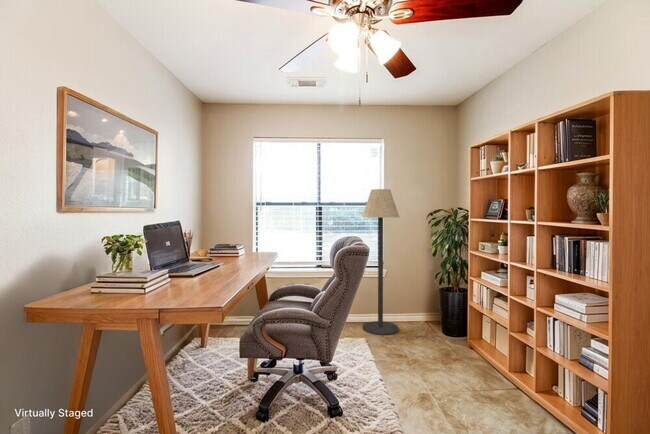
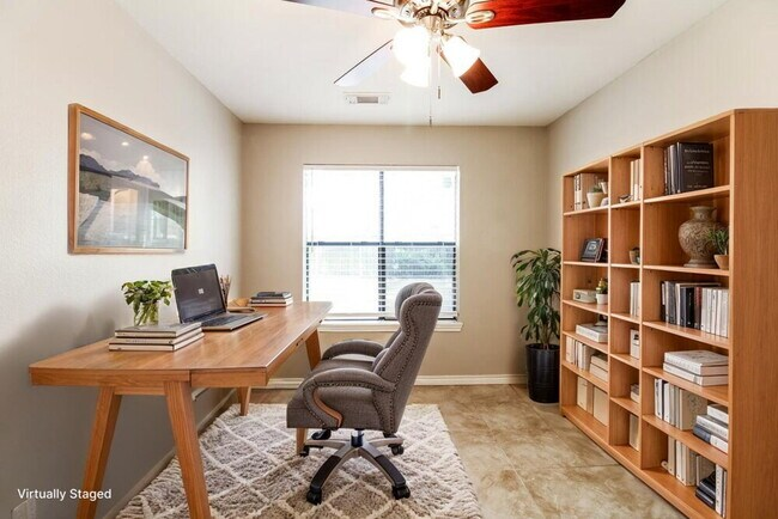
- floor lamp (380, 259)
